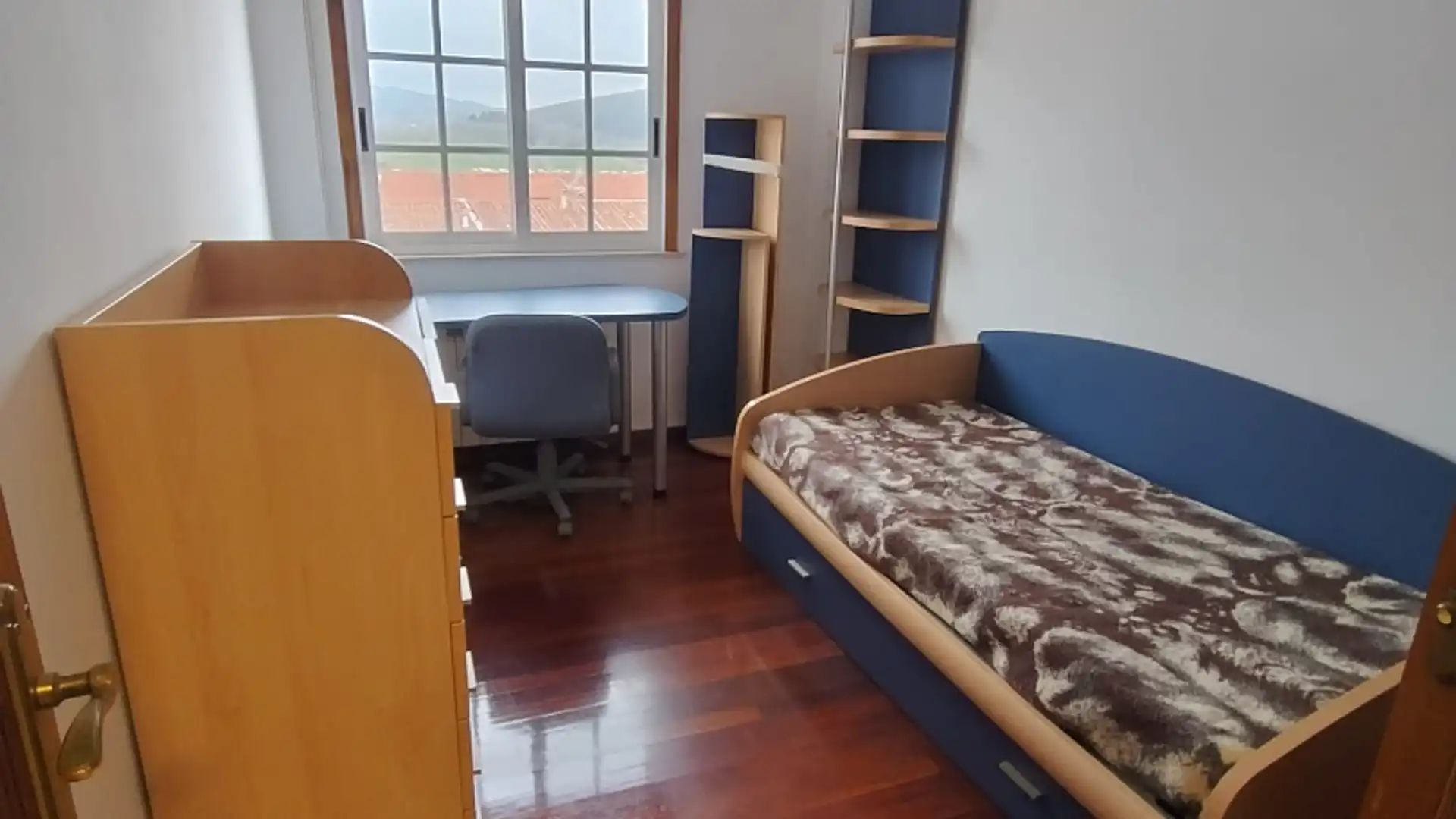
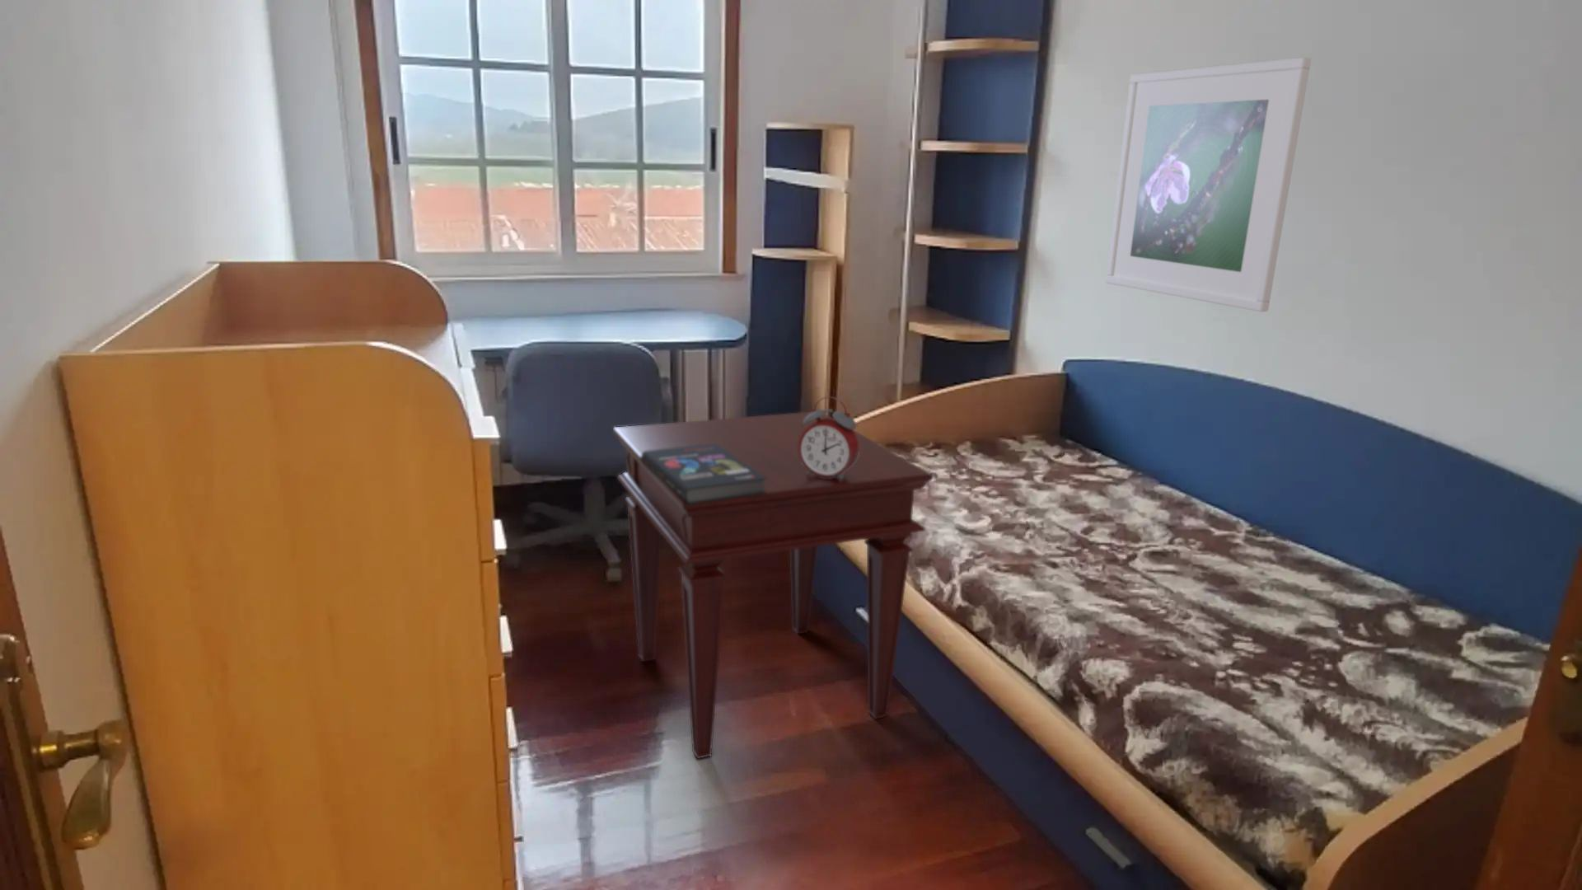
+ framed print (1194, 185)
+ book (701, 471)
+ alarm clock (829, 435)
+ side table (759, 554)
